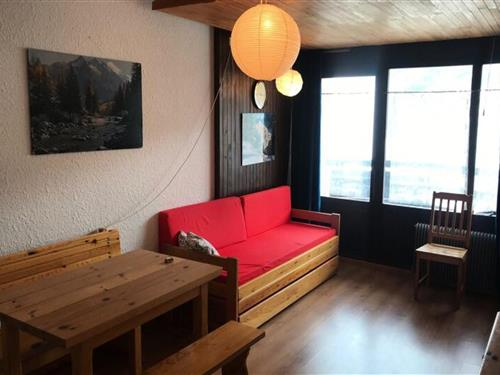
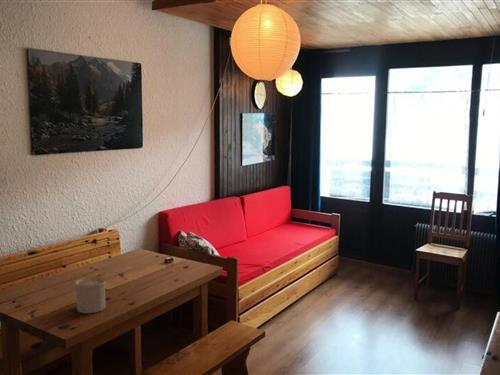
+ cup (90, 294)
